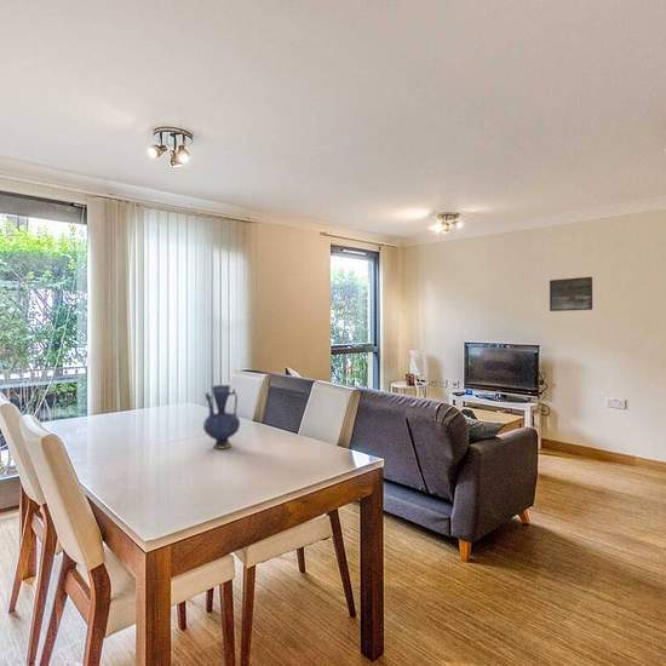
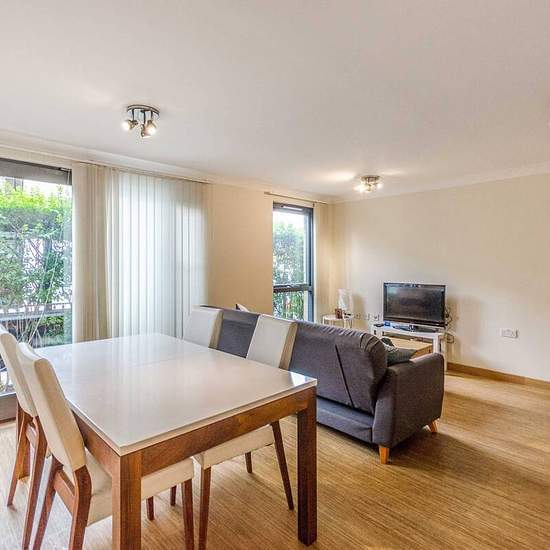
- vase (222, 415)
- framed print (570, 294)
